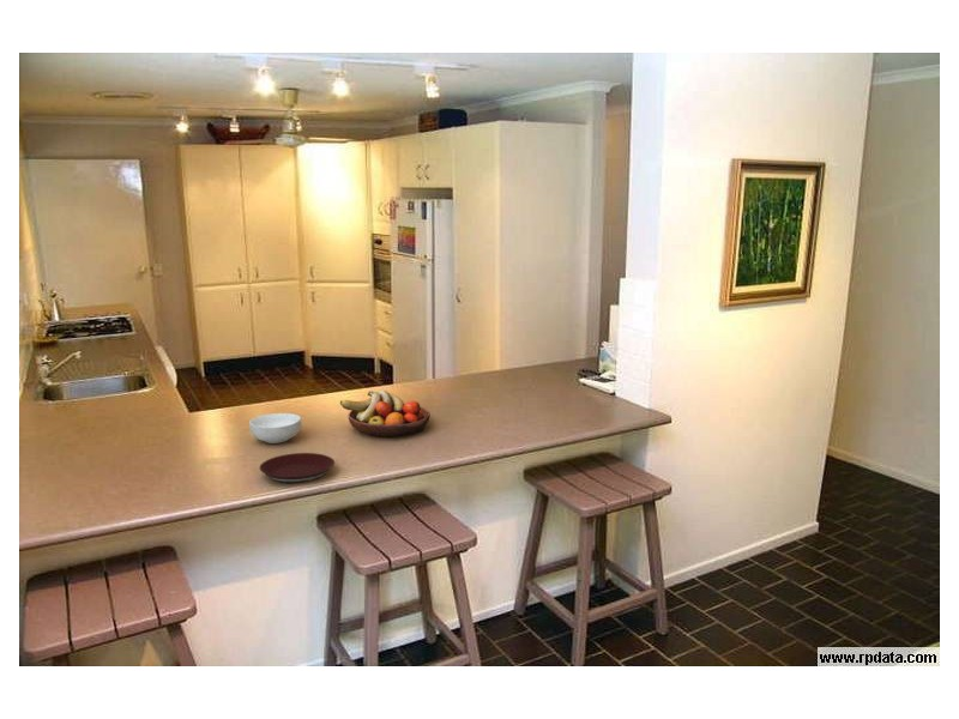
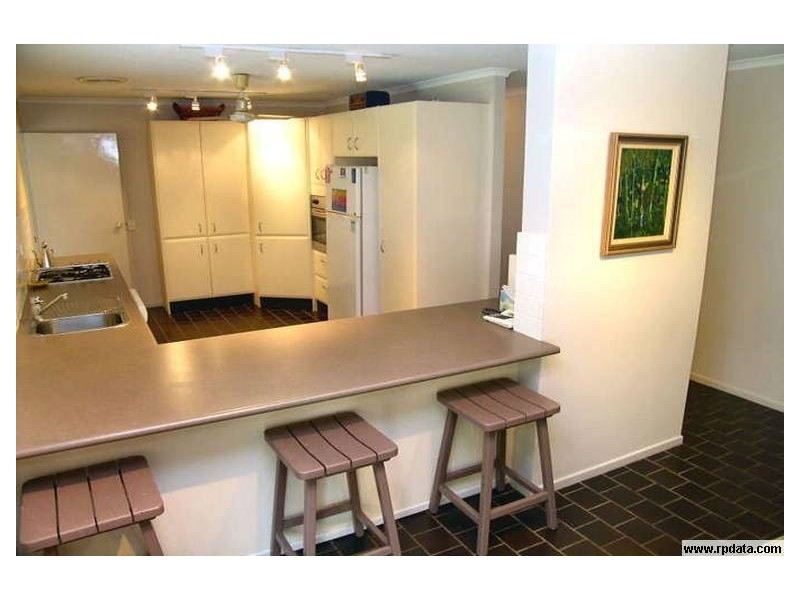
- cereal bowl (276, 429)
- plate (297, 469)
- fruit bowl (388, 410)
